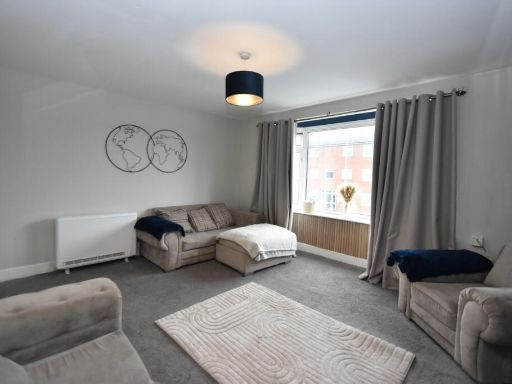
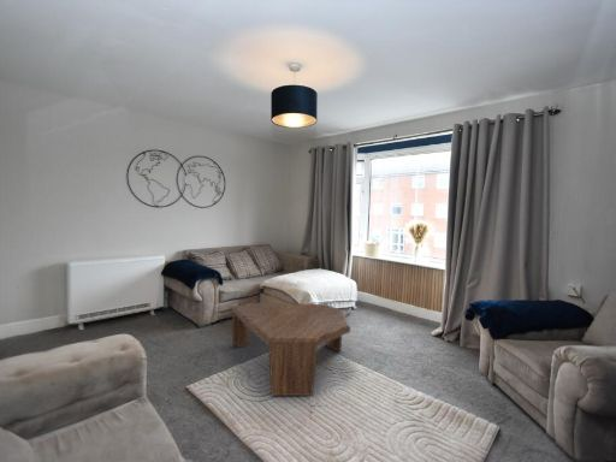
+ coffee table (285, 338)
